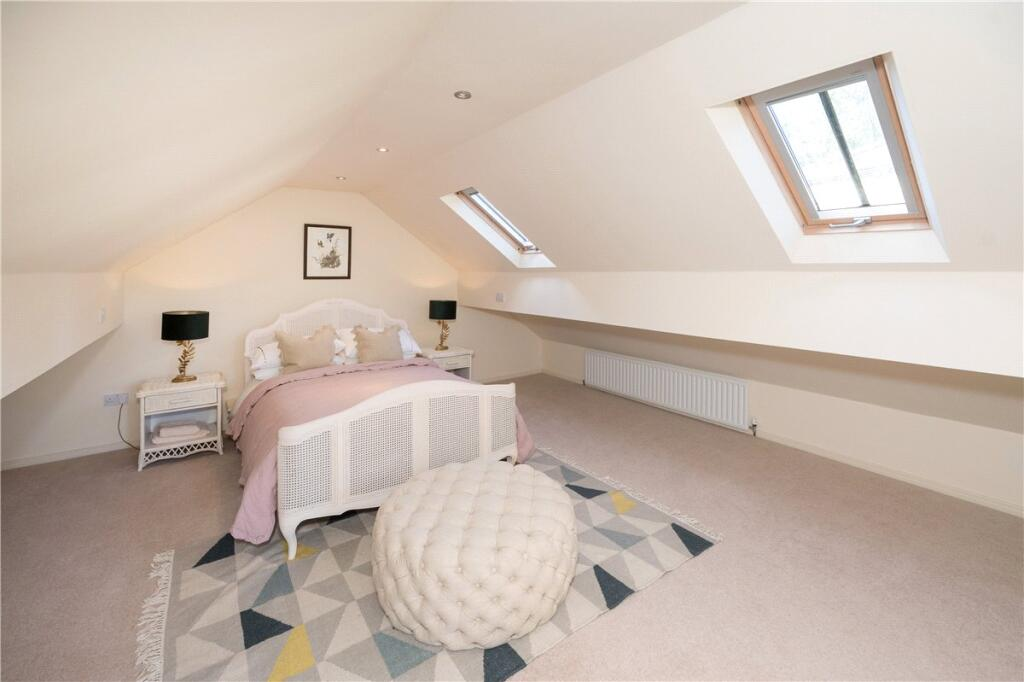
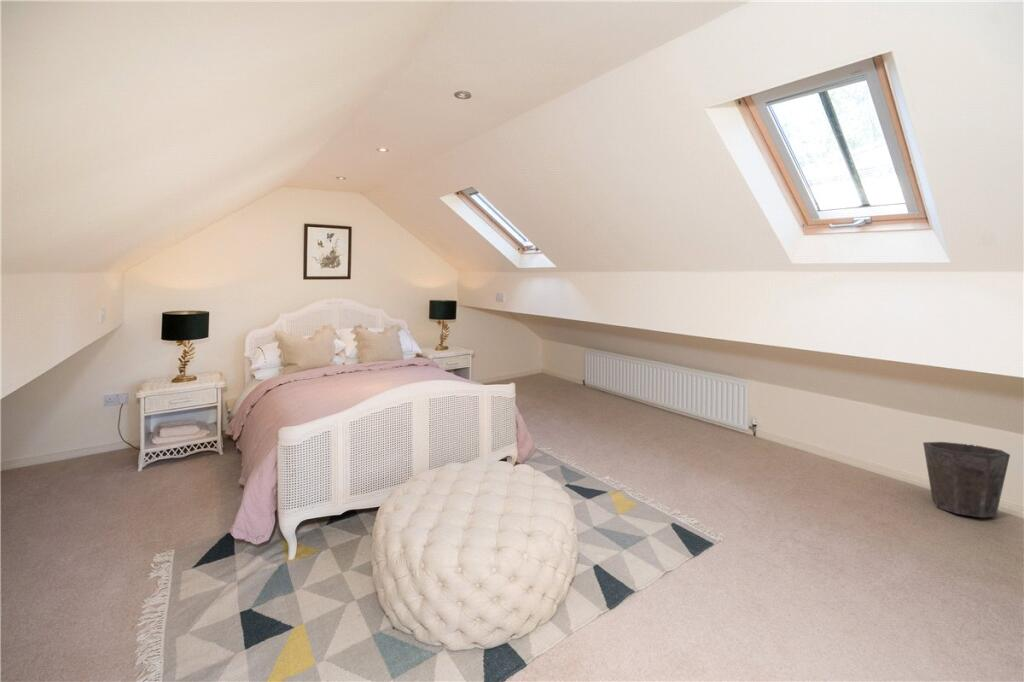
+ waste bin (963, 478)
